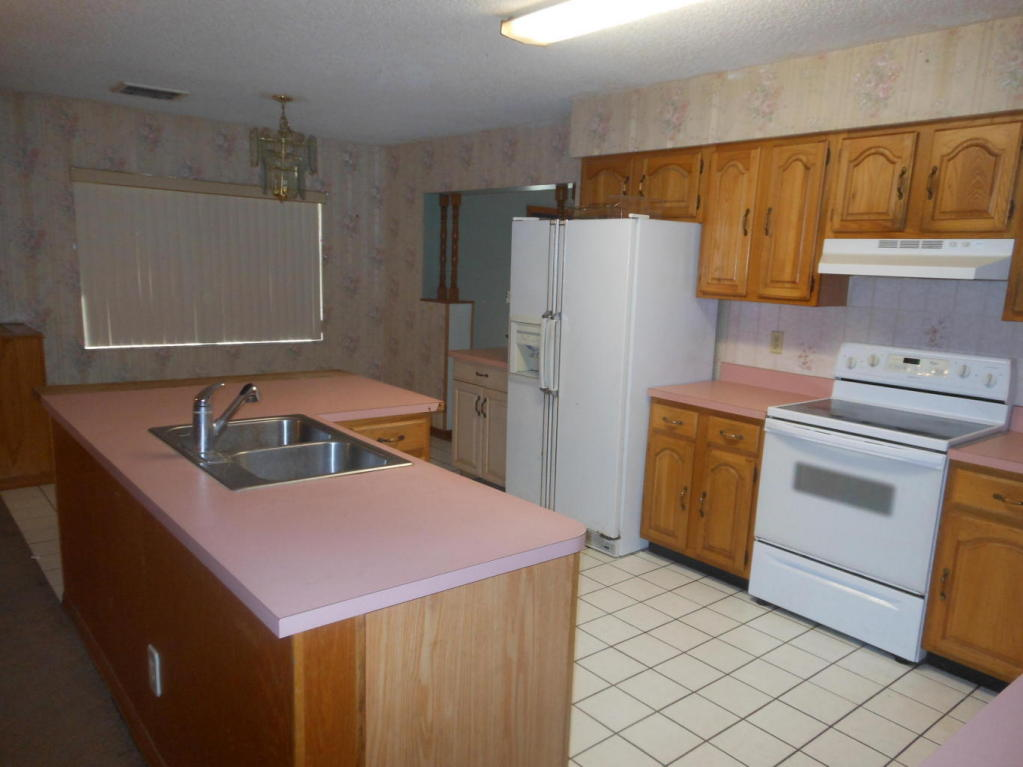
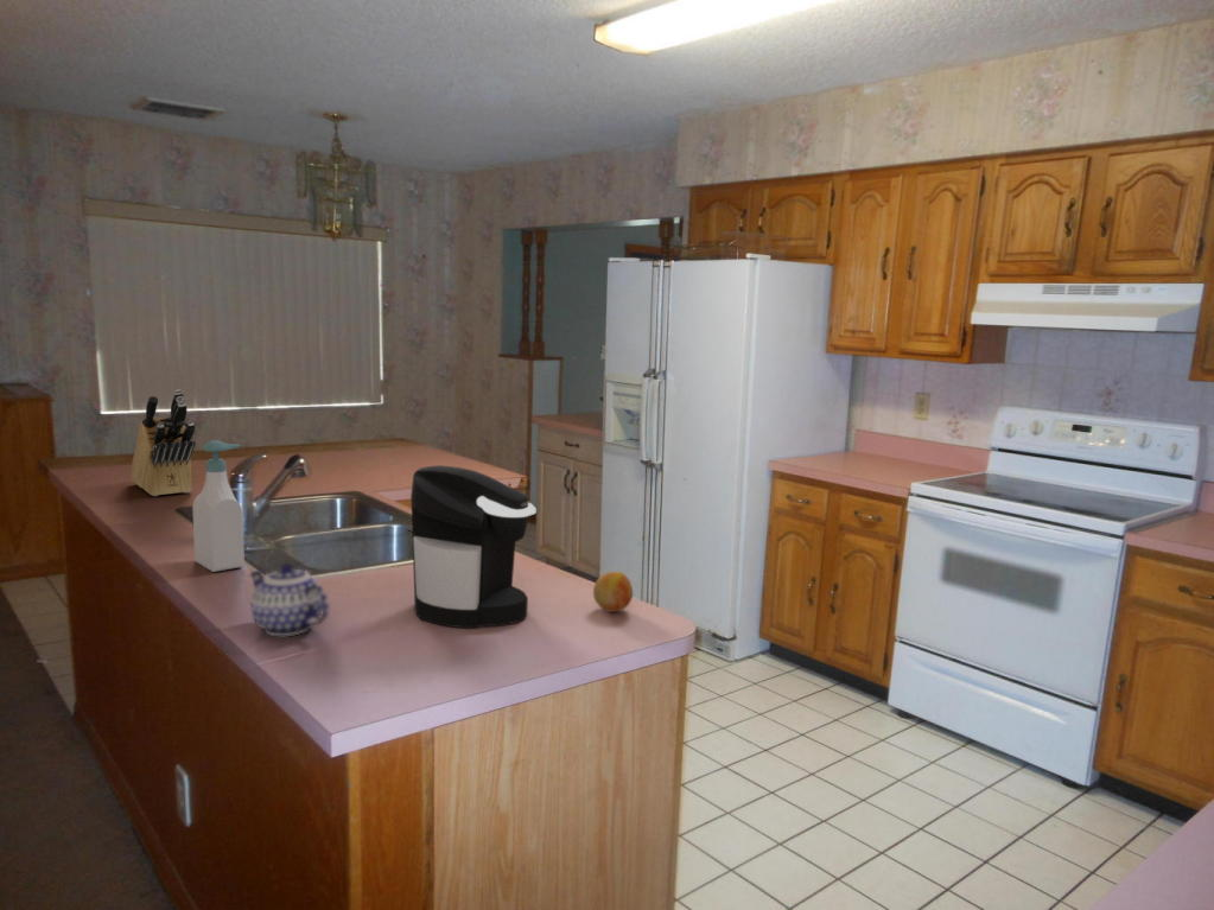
+ teapot (287, 596)
+ fruit (612, 591)
+ coffee maker (475, 541)
+ soap bottle (221, 502)
+ knife block (161, 438)
